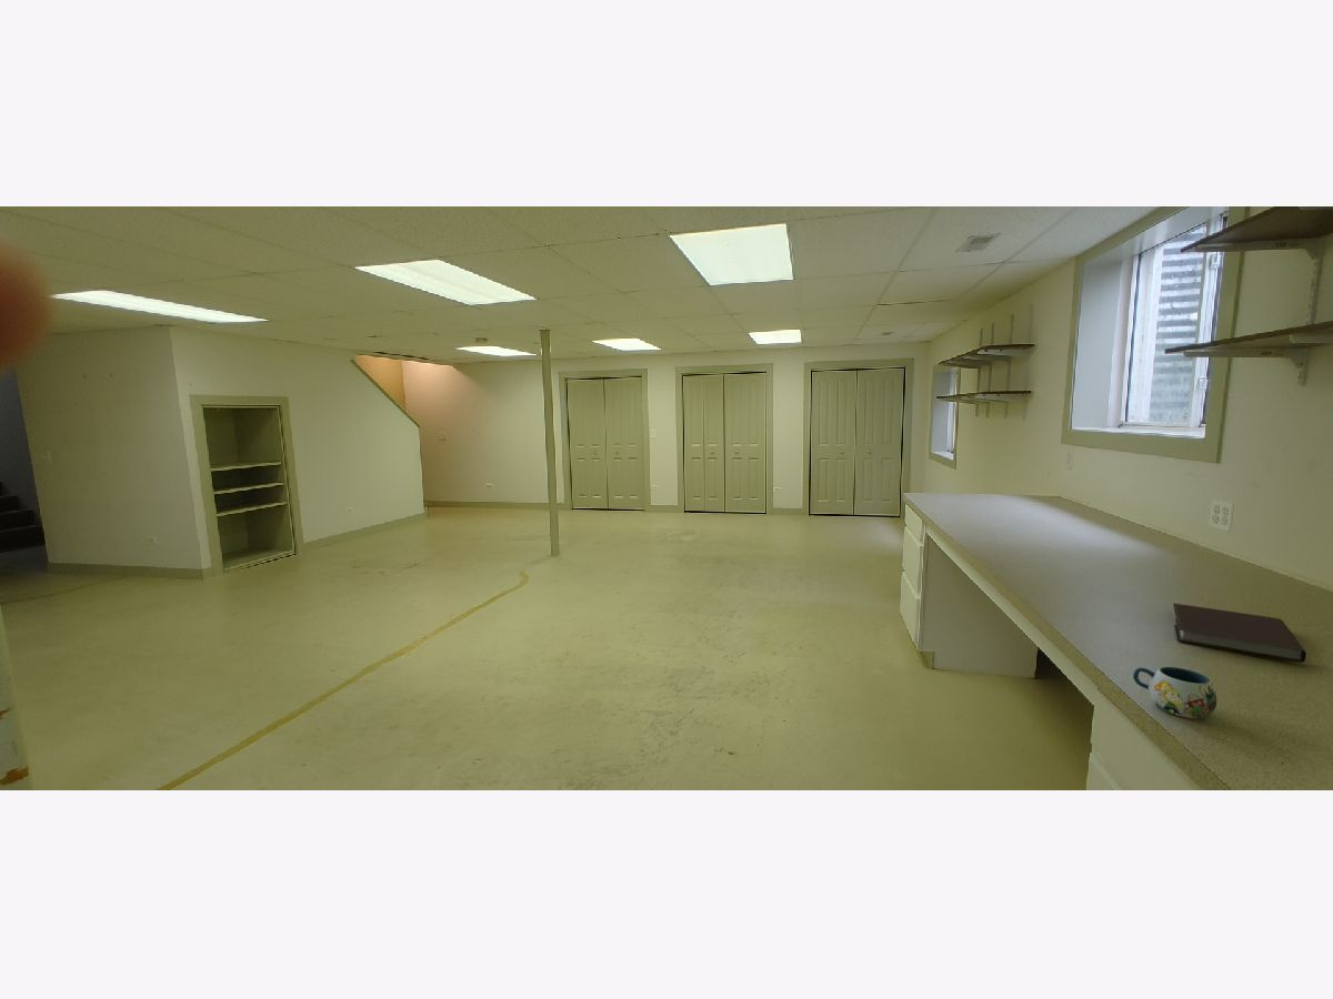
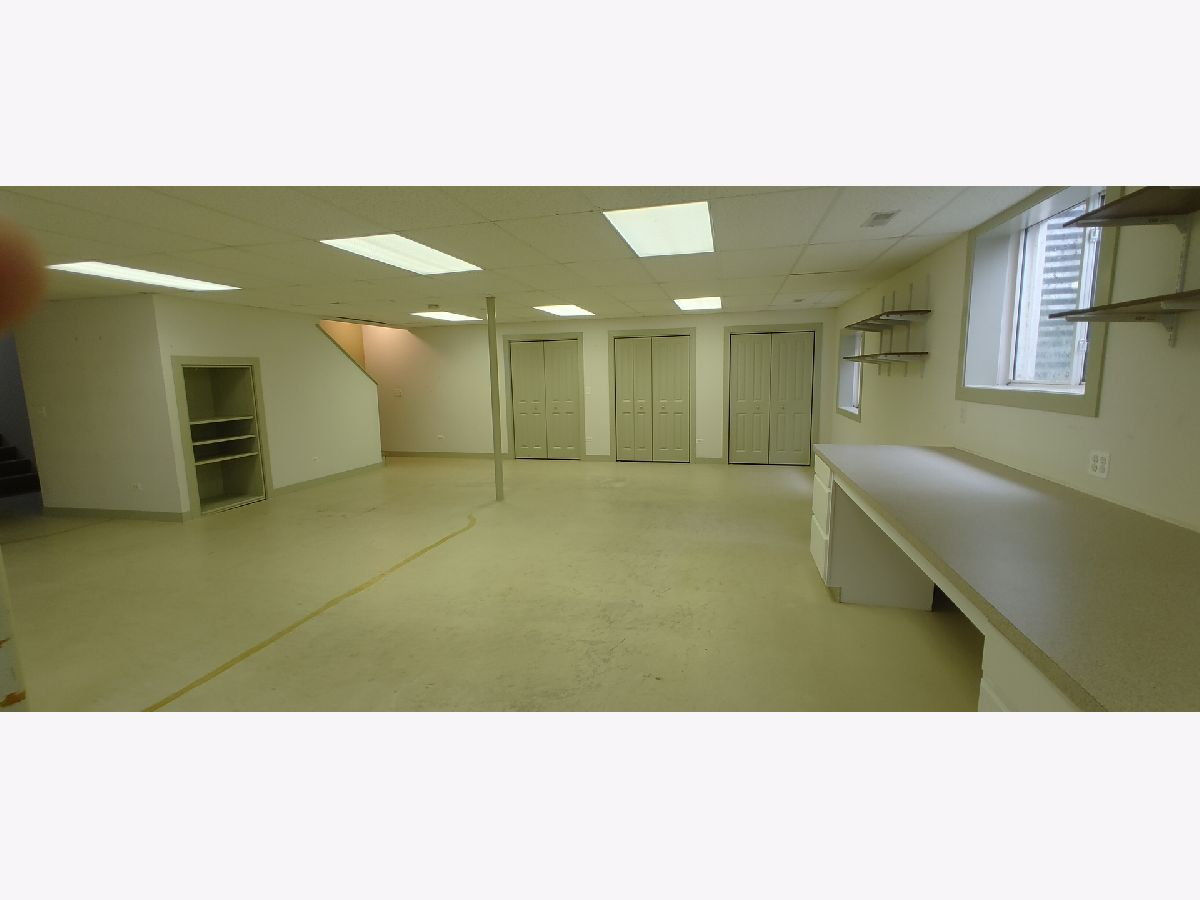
- mug (1173, 689)
- notebook (1231, 629)
